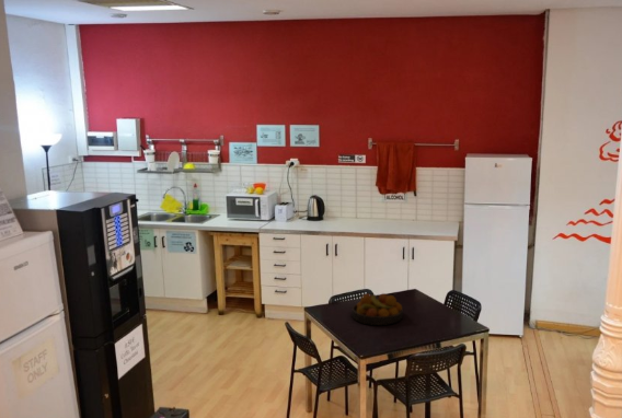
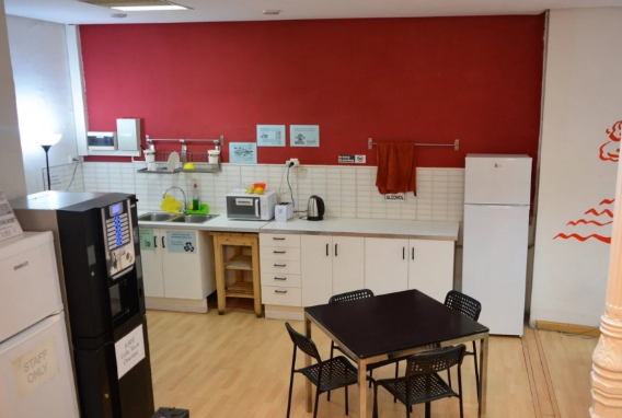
- fruit bowl (377, 305)
